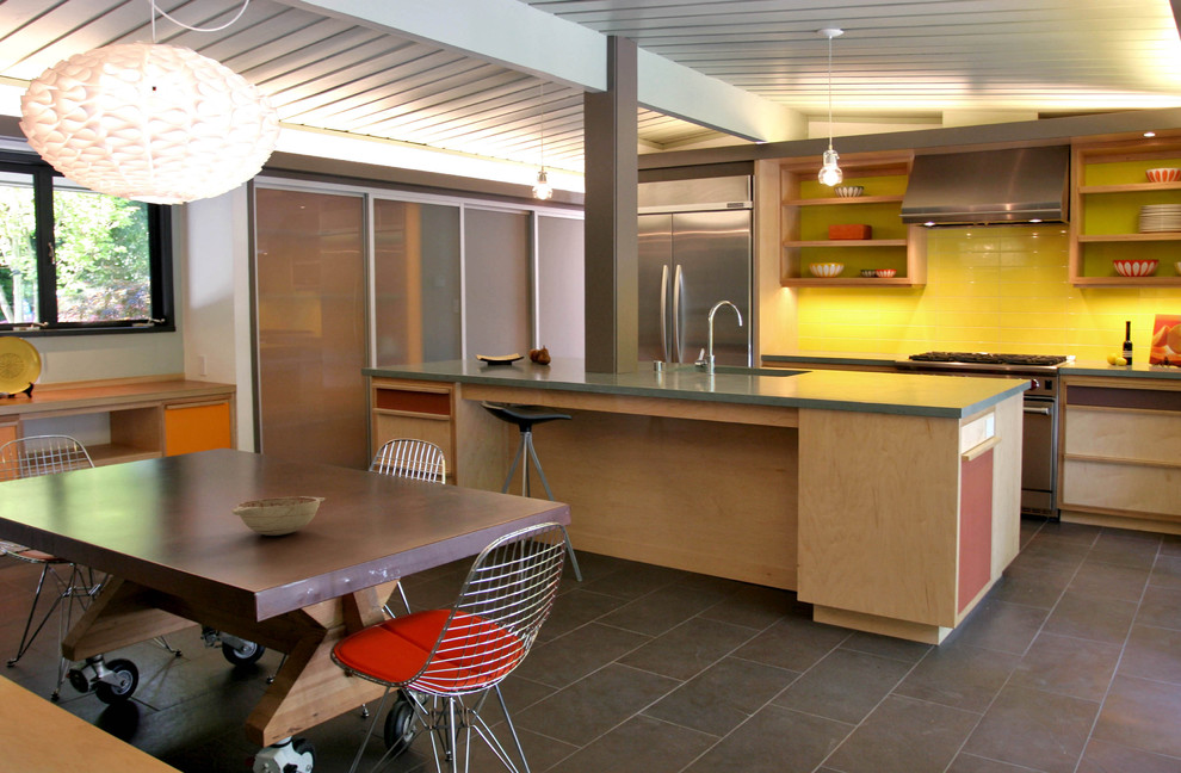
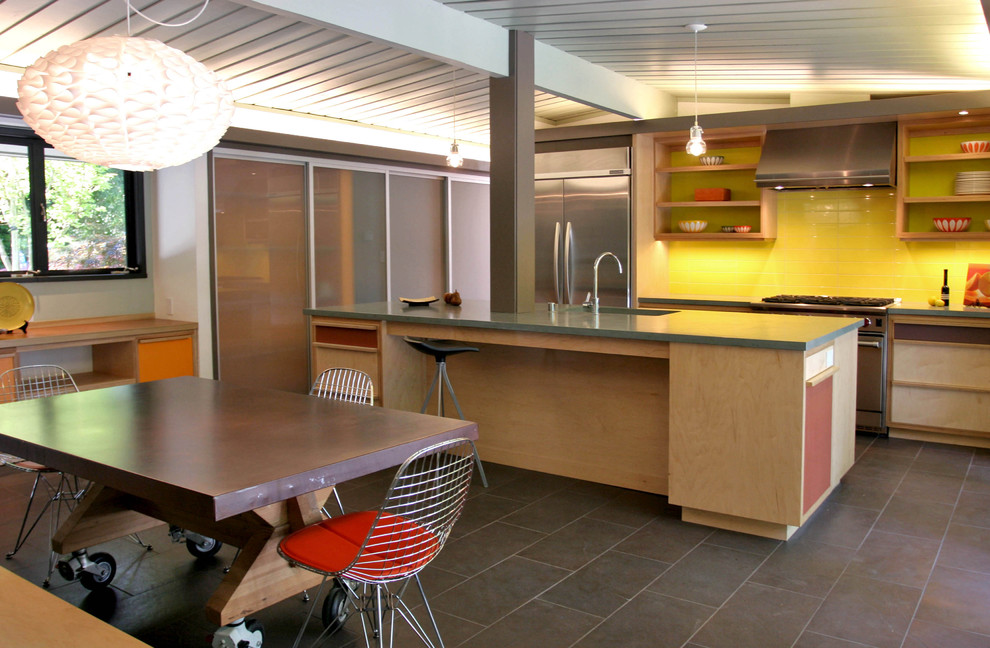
- decorative bowl (279, 515)
